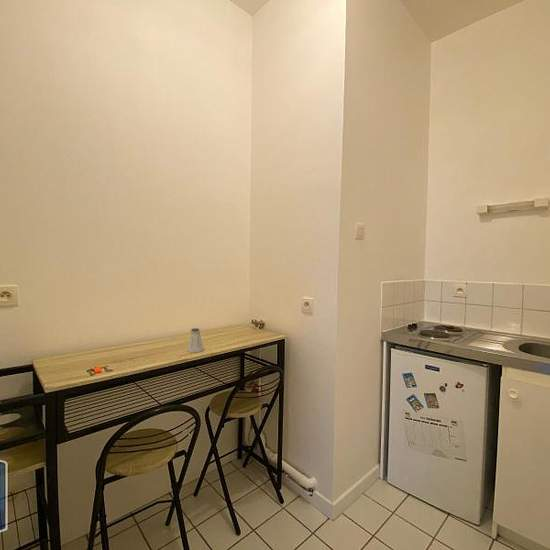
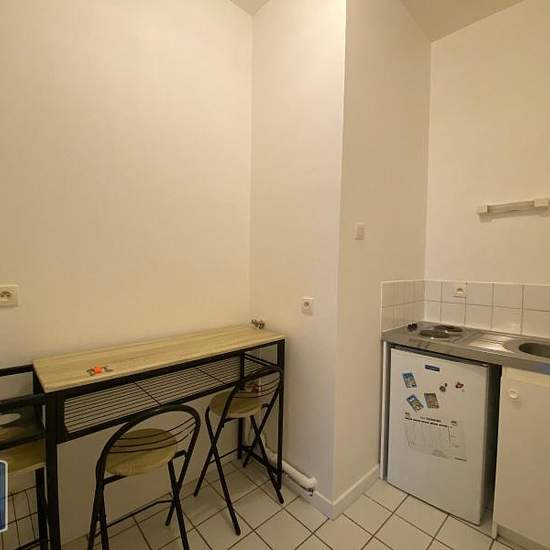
- saltshaker (195, 339)
